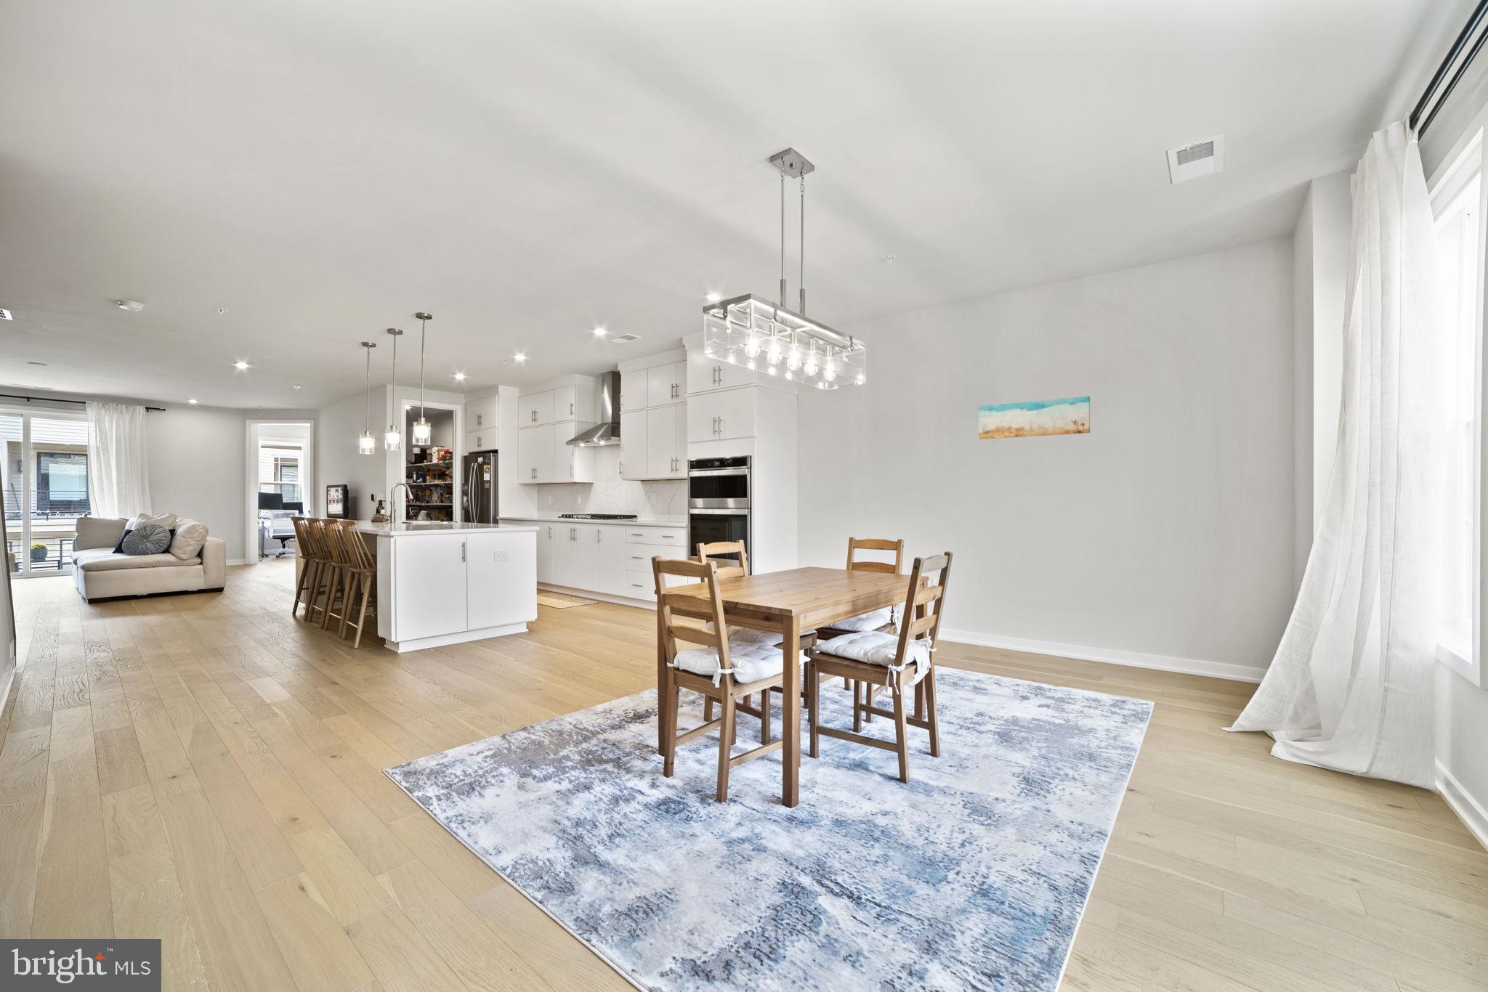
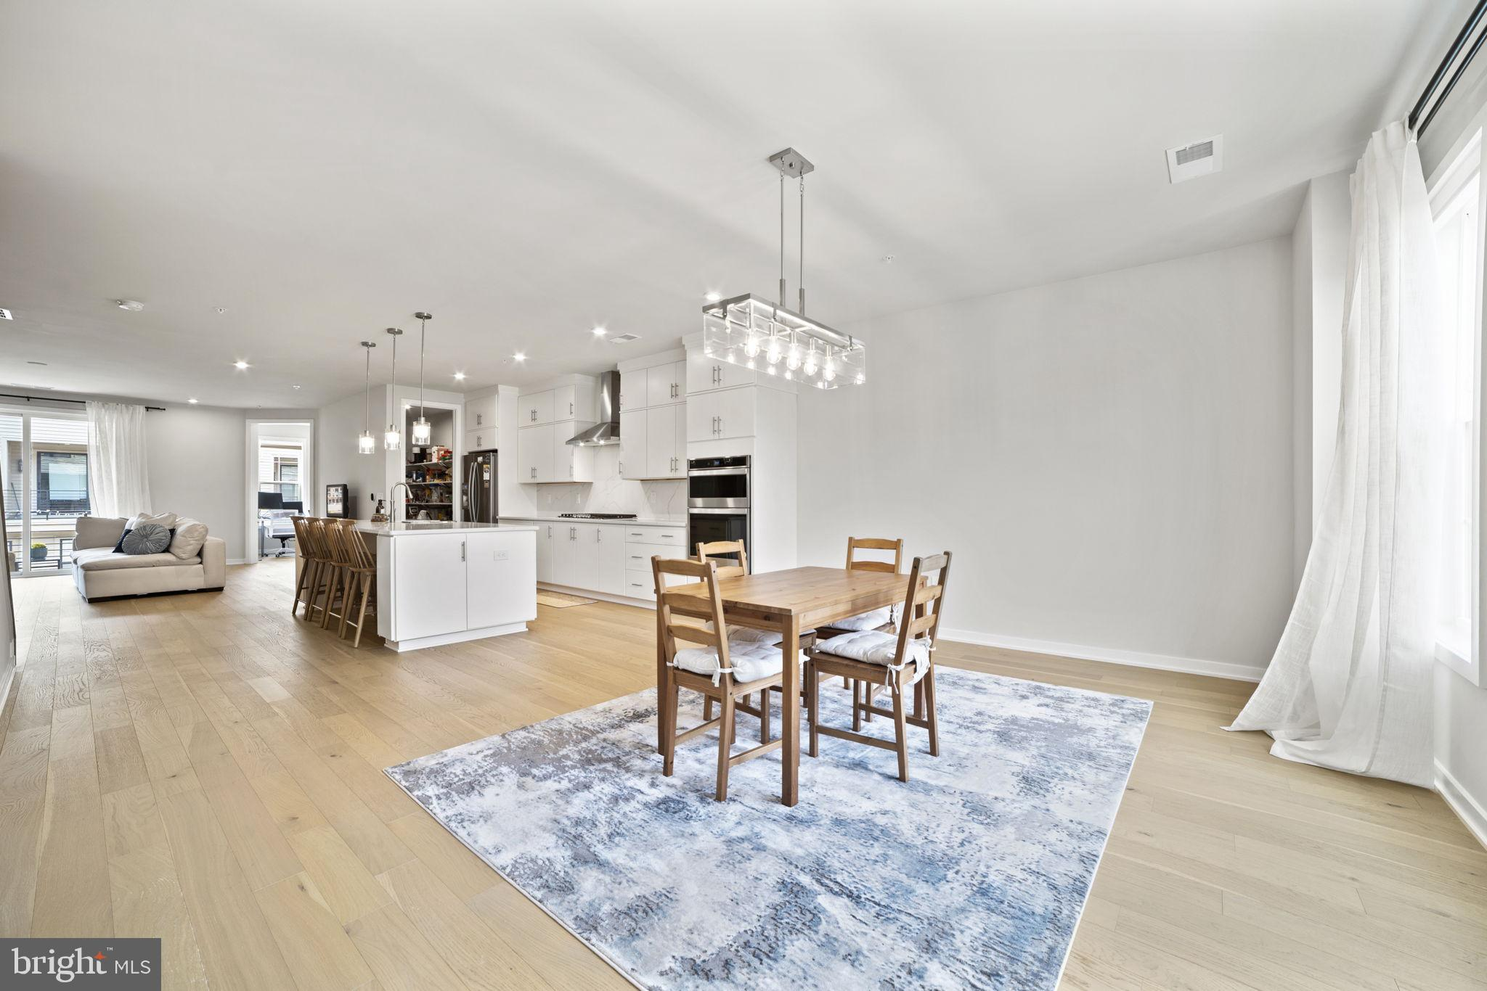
- wall art (1032, 418)
